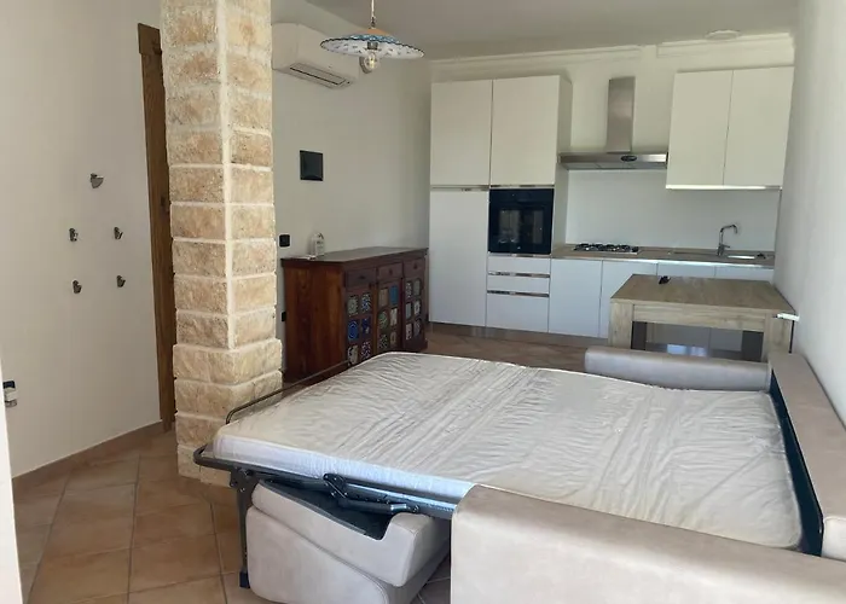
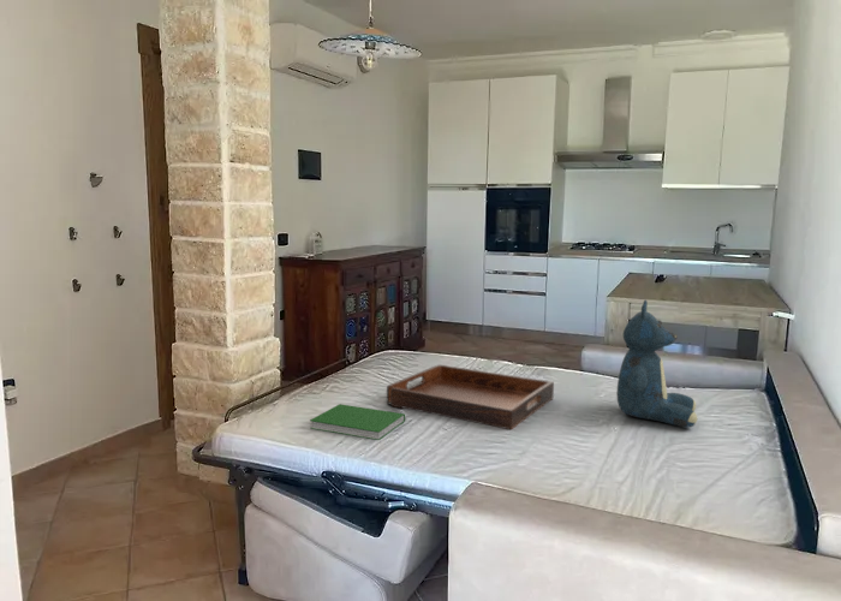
+ hardcover book (358, 421)
+ teddy bear (658, 361)
+ serving tray (470, 393)
